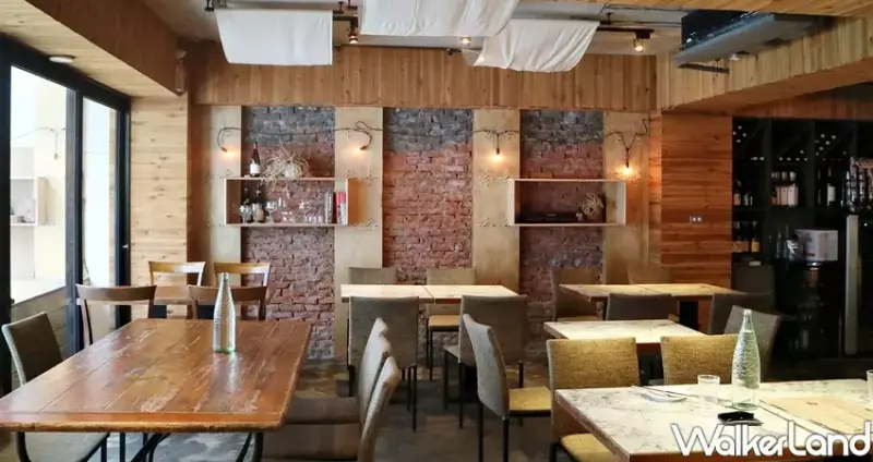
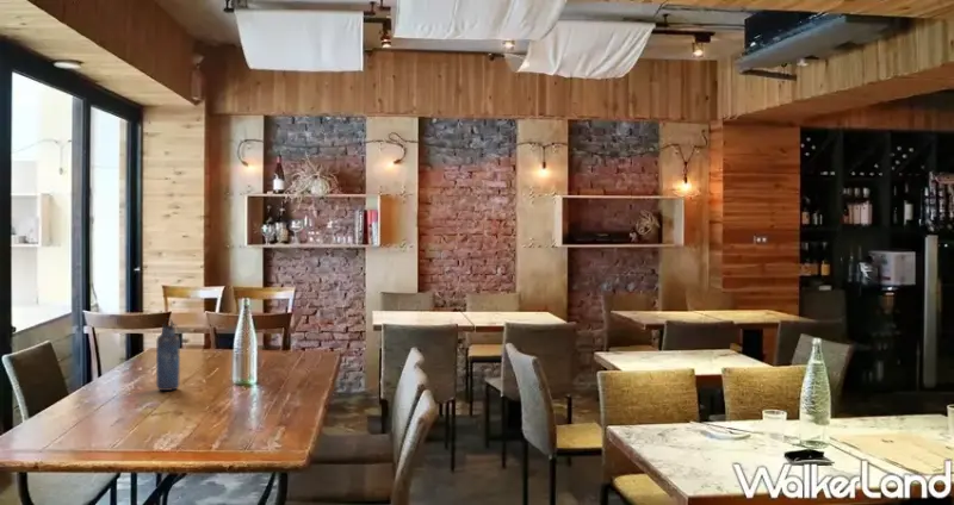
+ water bottle (168, 354)
